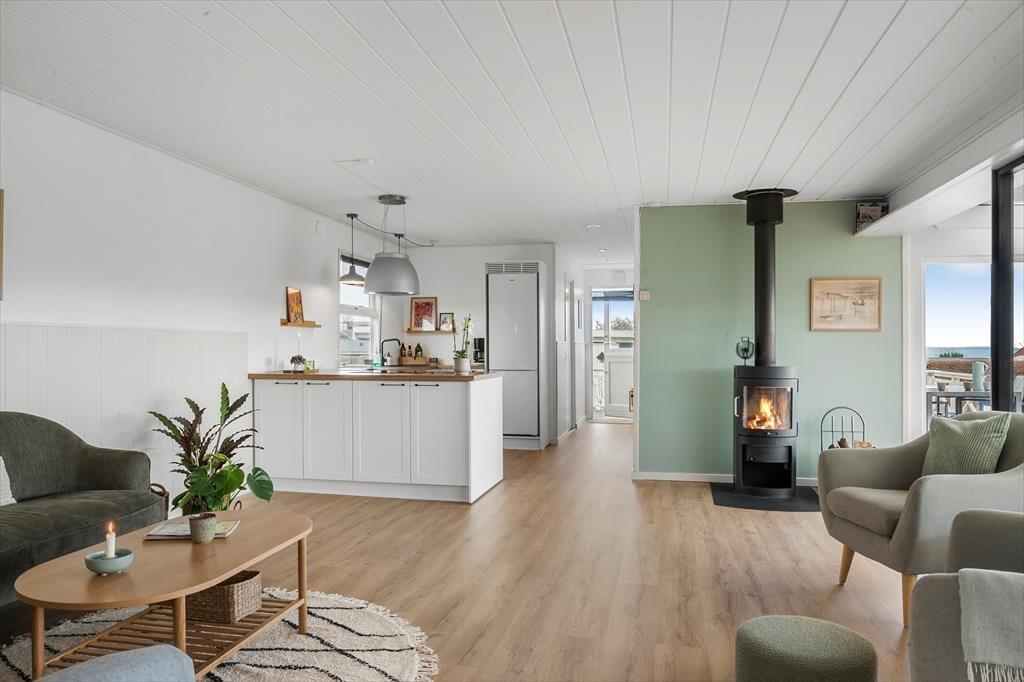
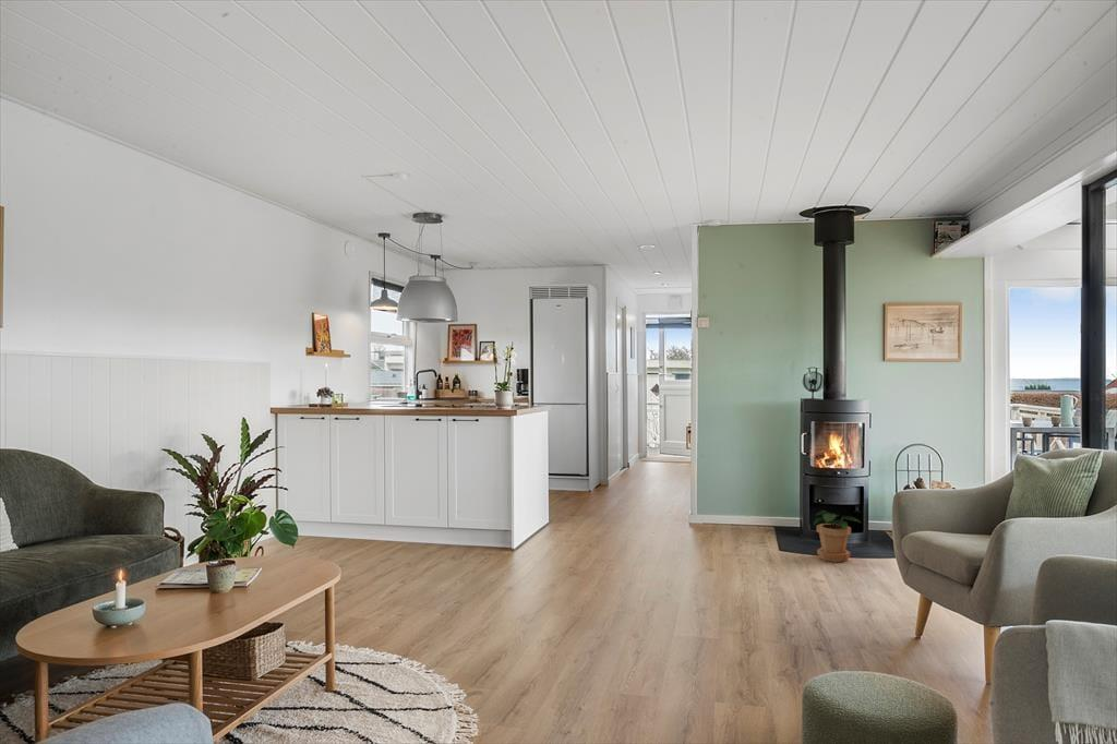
+ potted plant (836, 535)
